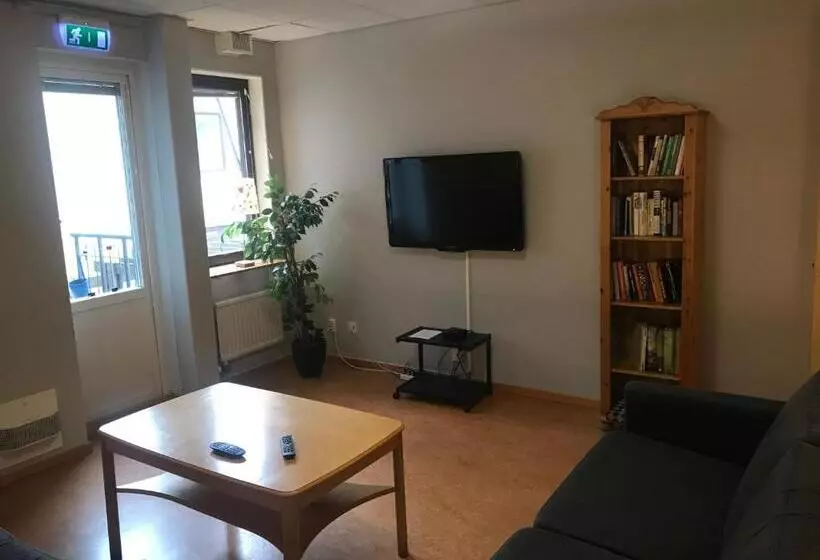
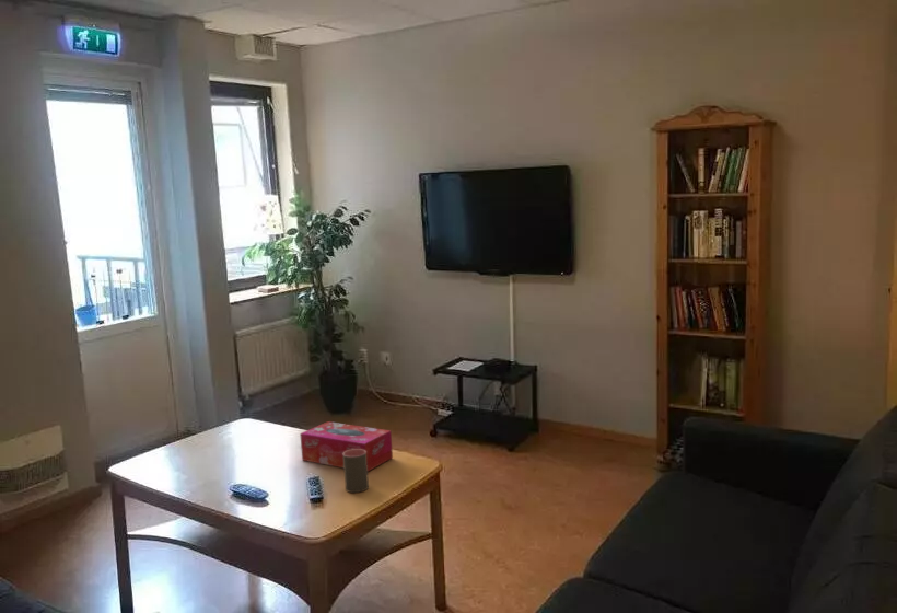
+ tissue box (346, 446)
+ cup (356, 470)
